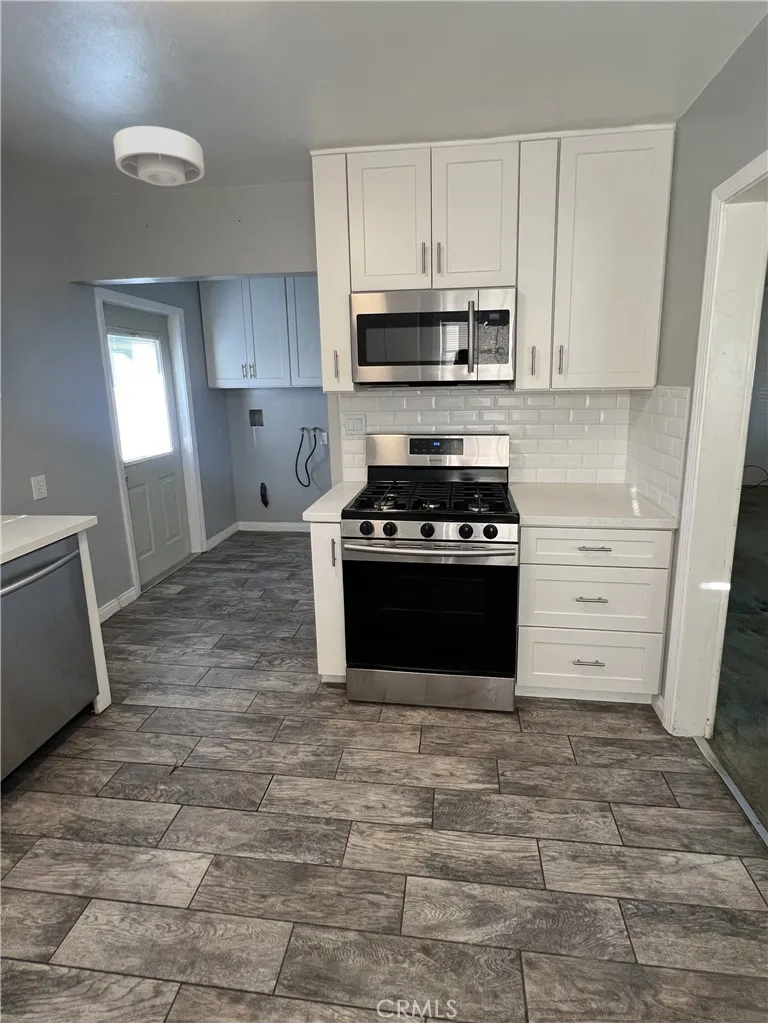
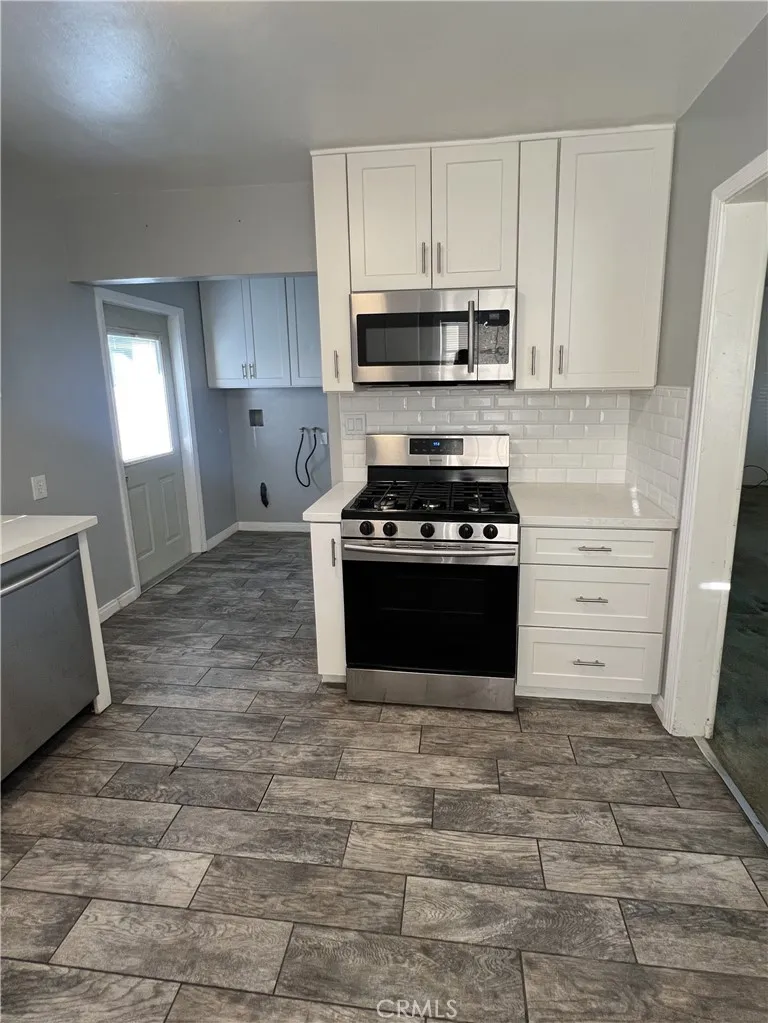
- ceiling light (160, 161)
